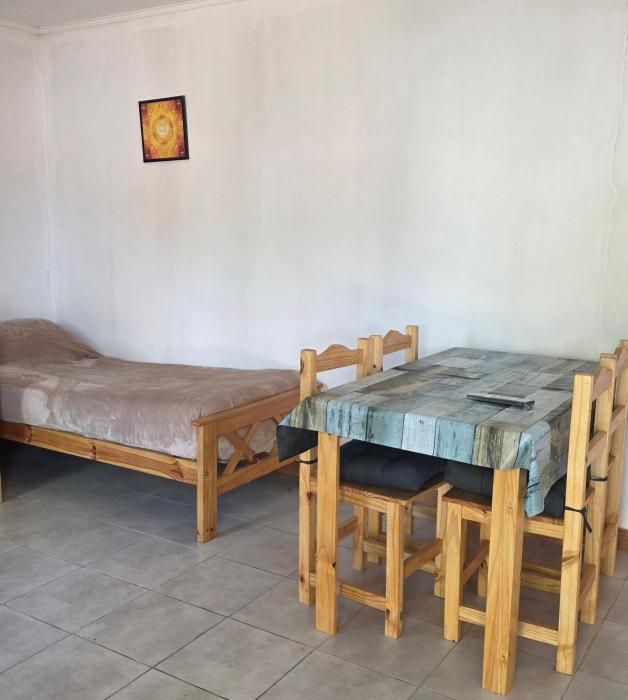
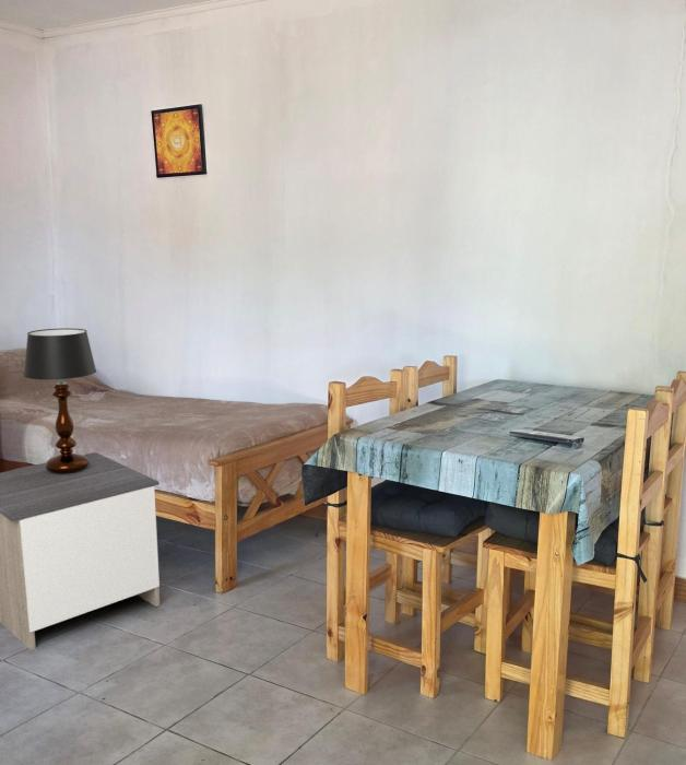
+ nightstand (64, 542)
+ table lamp (62, 401)
